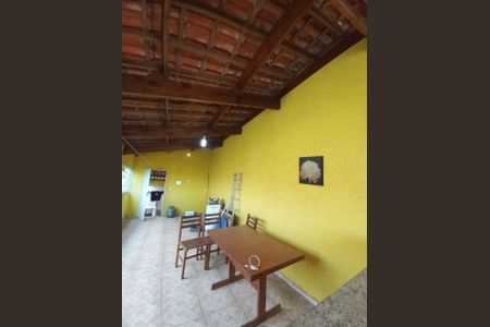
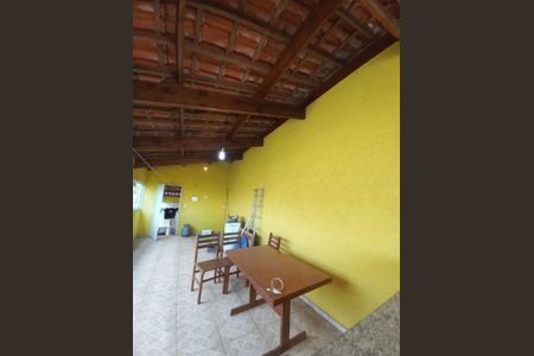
- wall art (310, 170)
